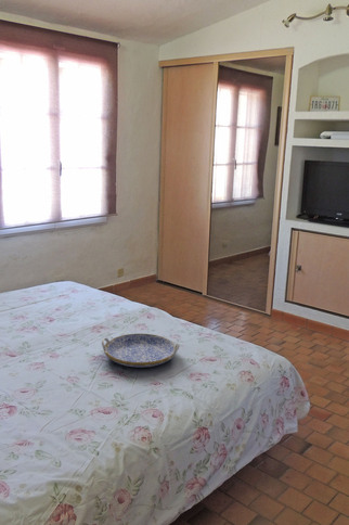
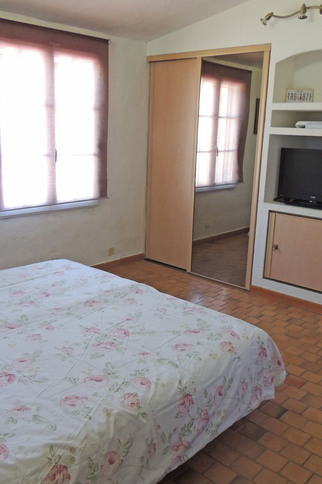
- serving tray (140, 348)
